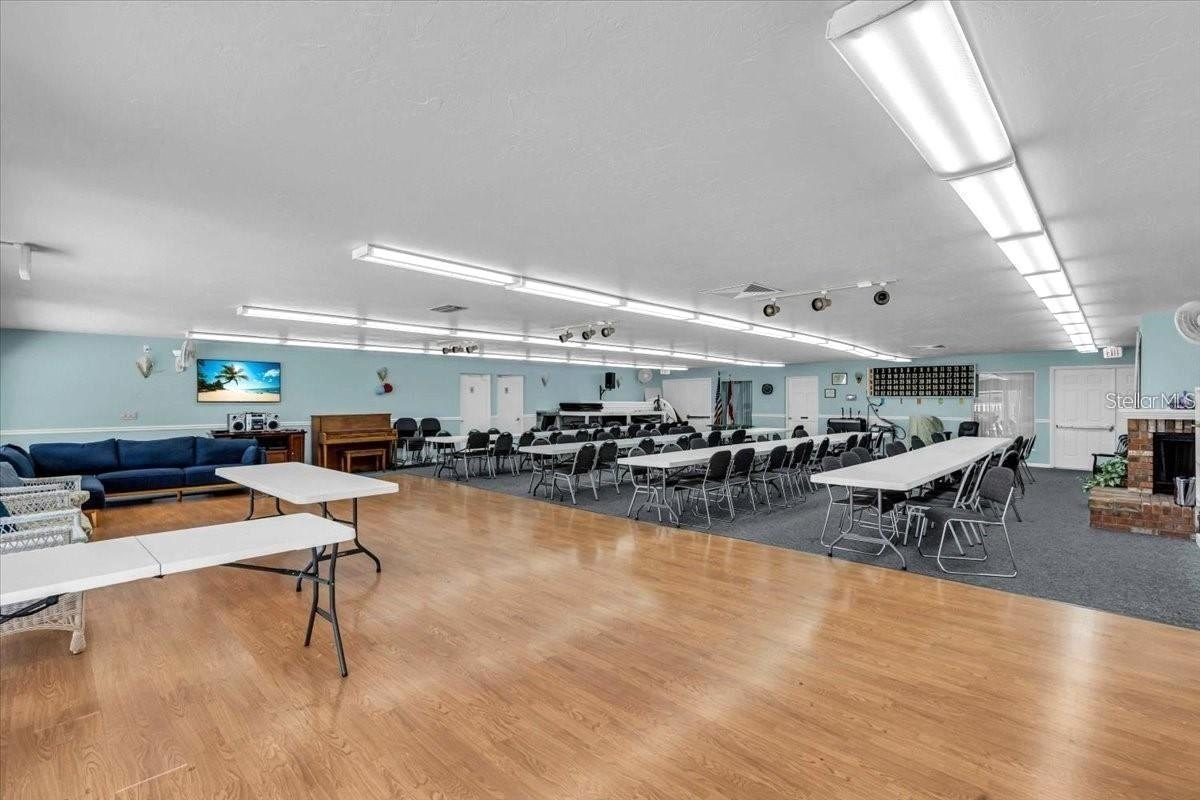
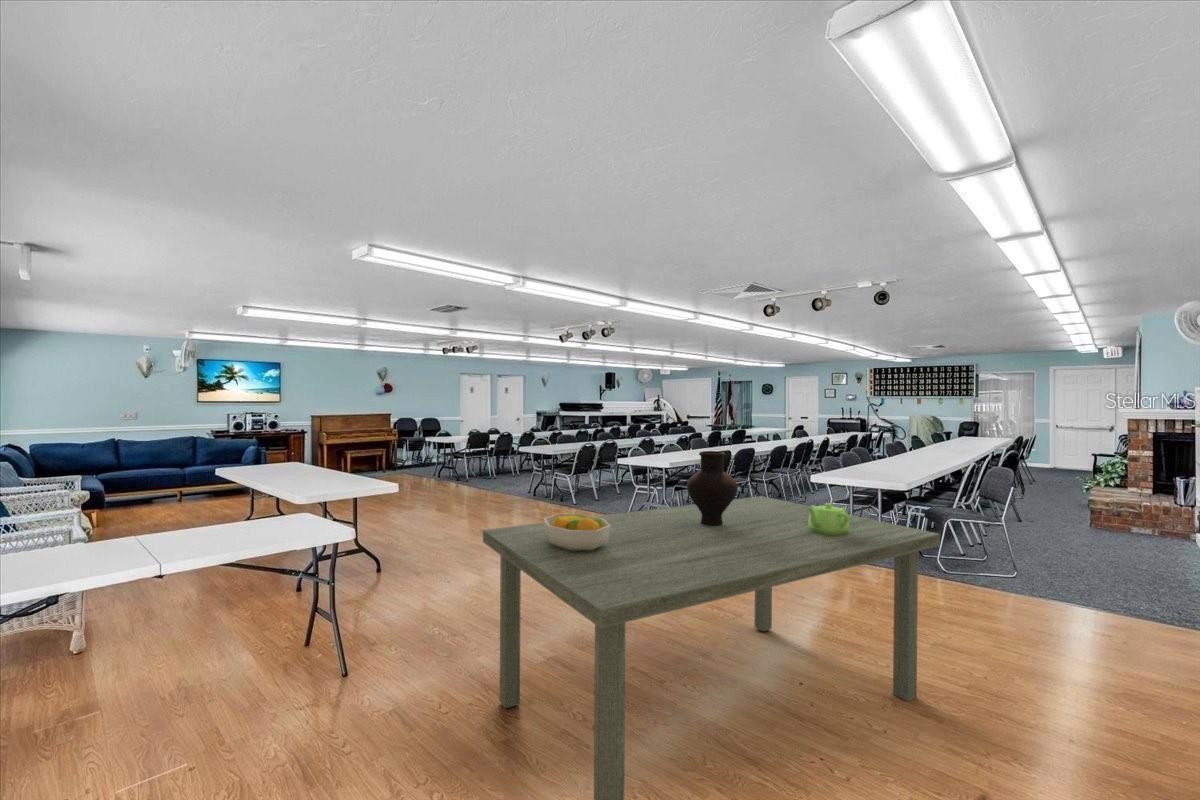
+ dining table (707, 602)
+ fruit bowl (576, 527)
+ teapot (827, 517)
+ vase (711, 487)
